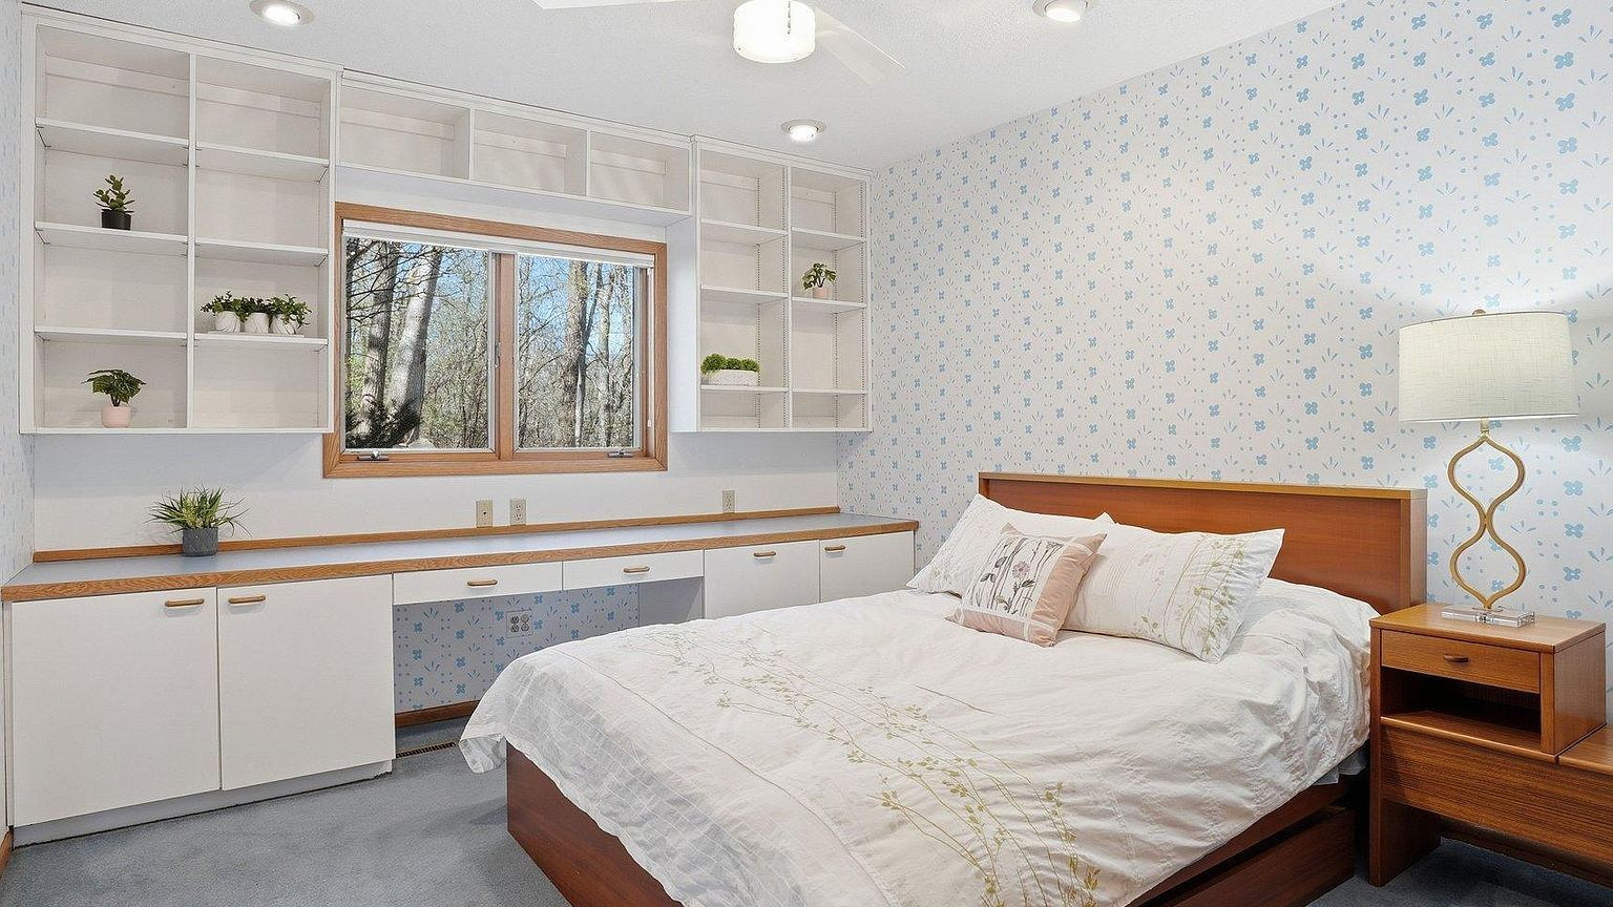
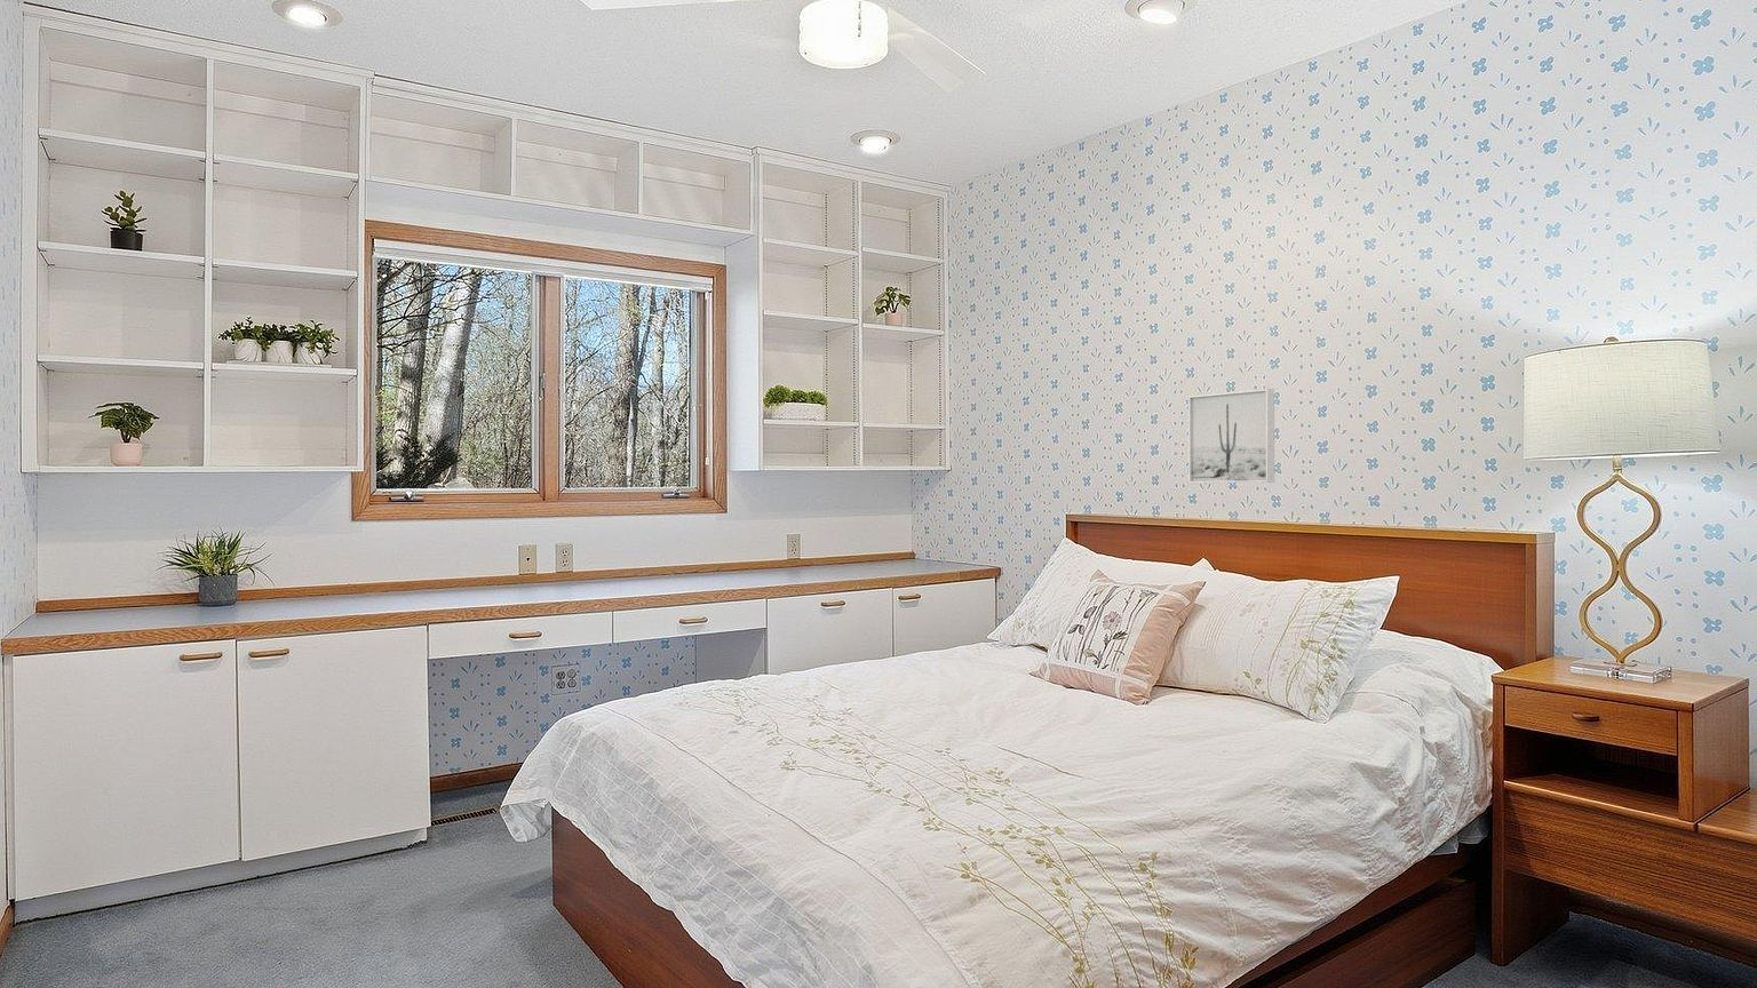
+ wall art (1230, 437)
